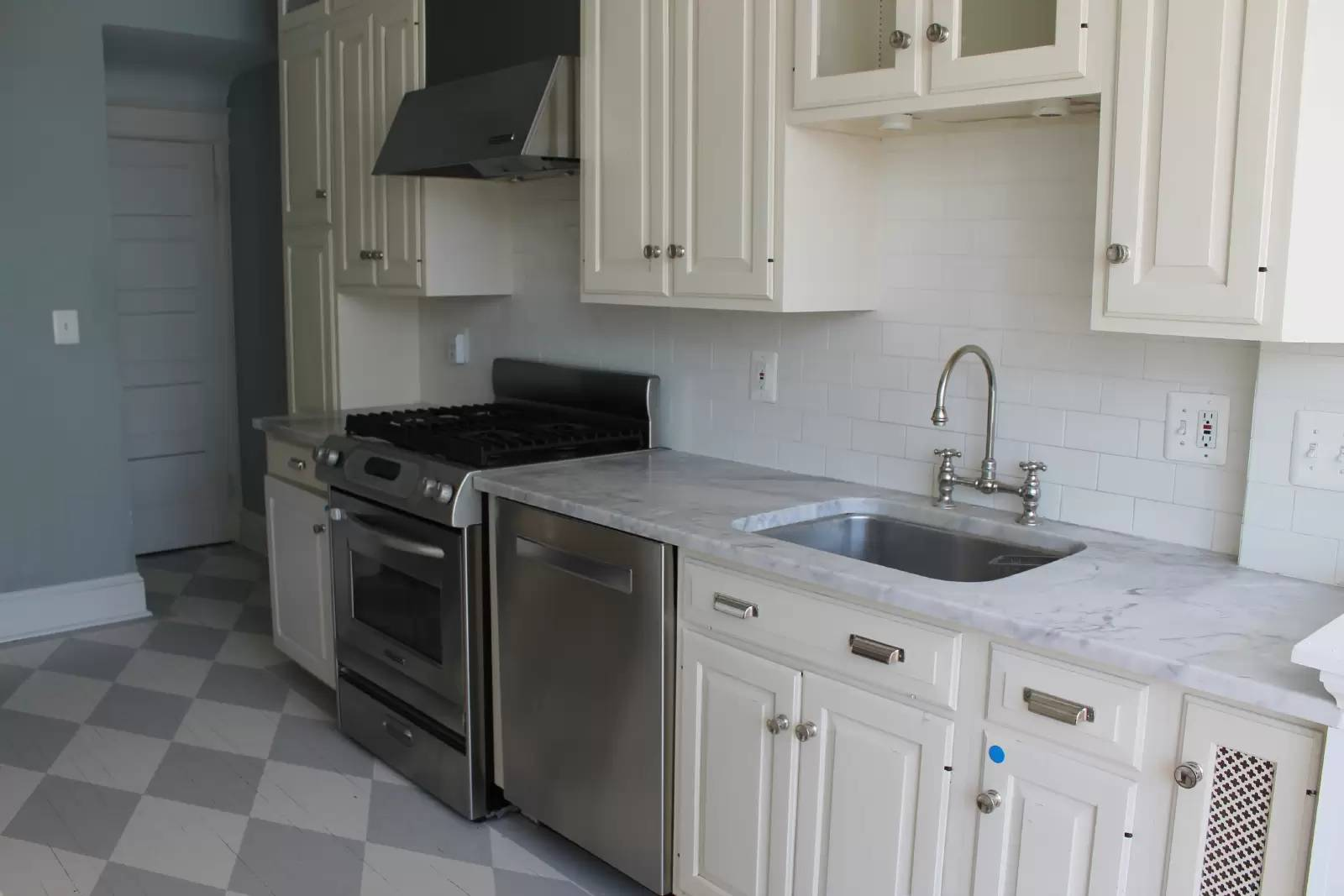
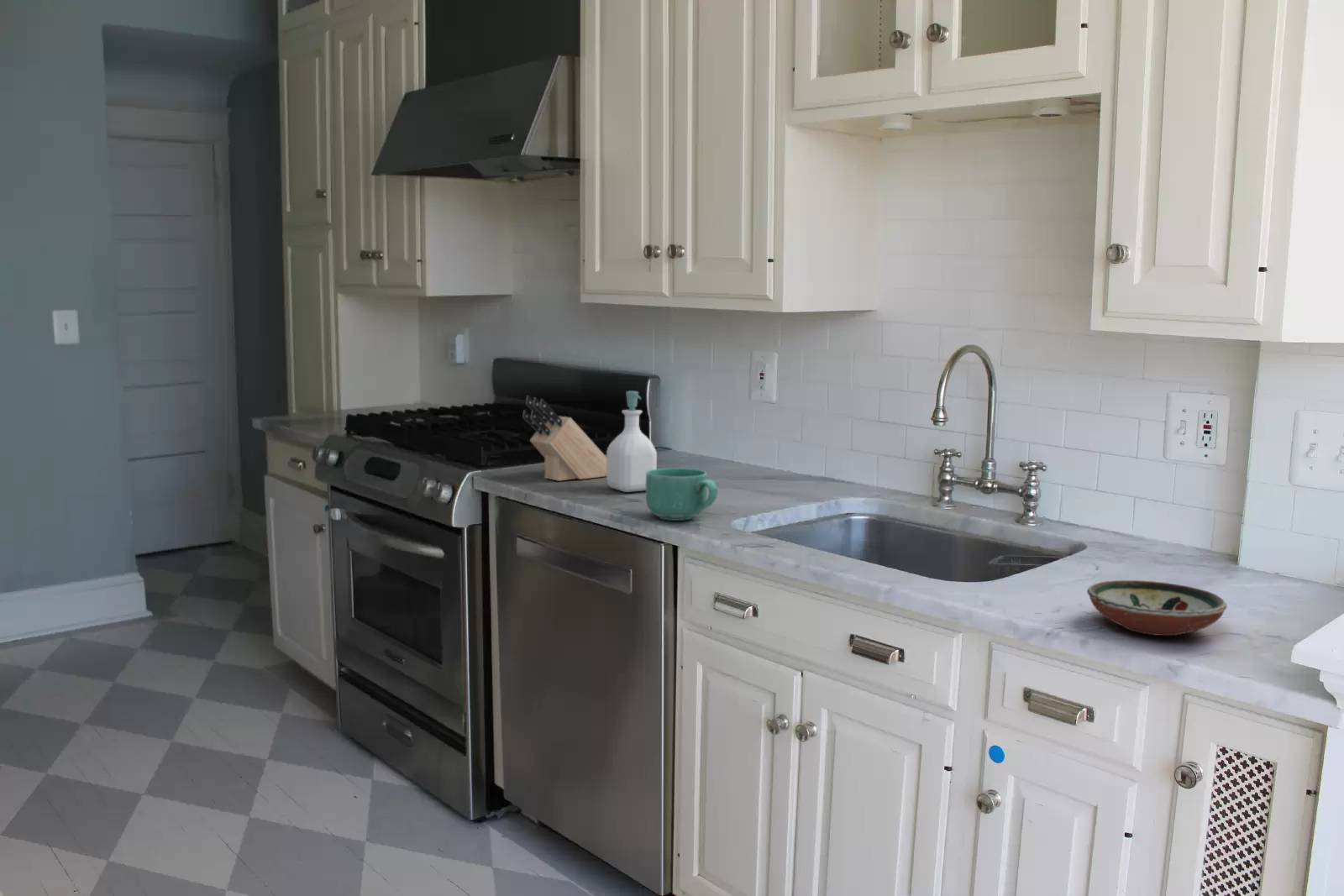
+ mug (682, 495)
+ soap bottle (632, 440)
+ knife block (569, 436)
+ decorative bowl (1154, 610)
